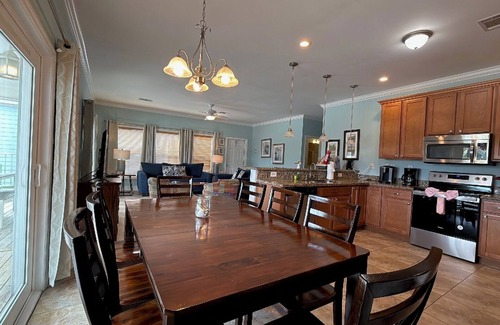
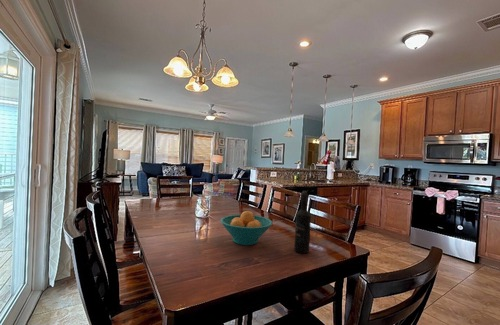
+ wine bottle (303, 220)
+ fruit bowl (246, 226)
